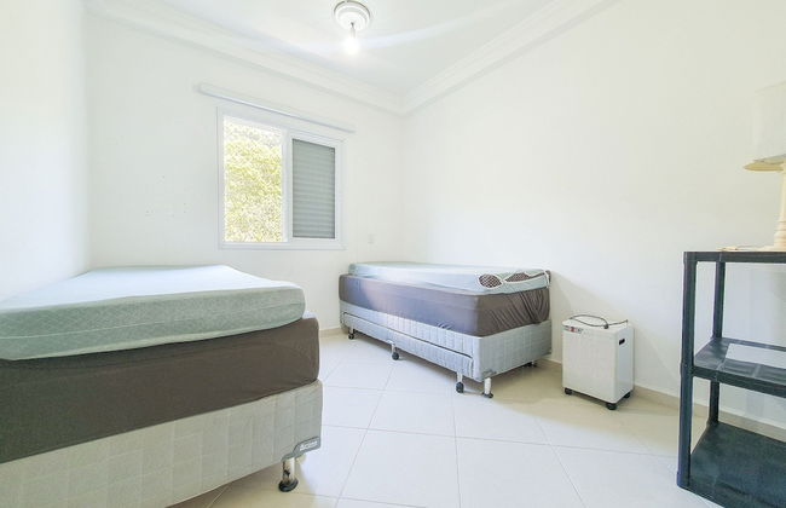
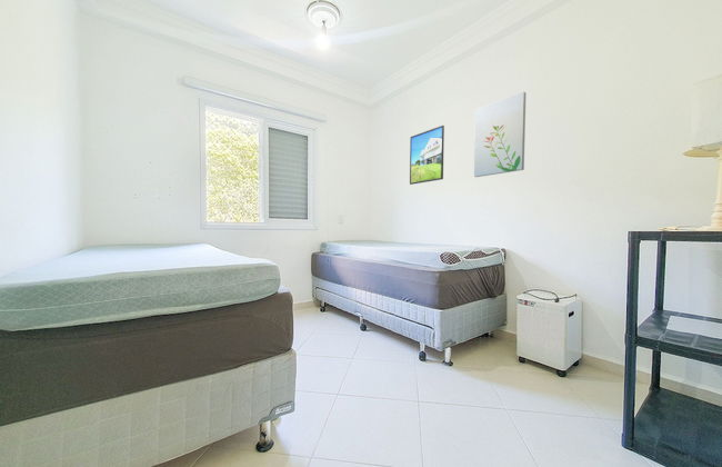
+ wall art (498, 137)
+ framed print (425, 157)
